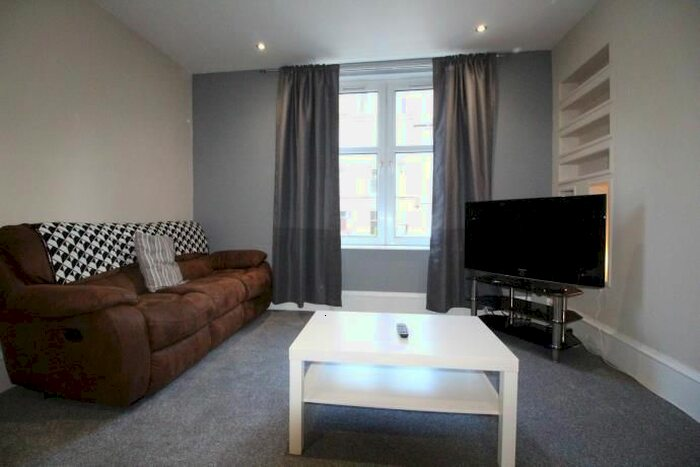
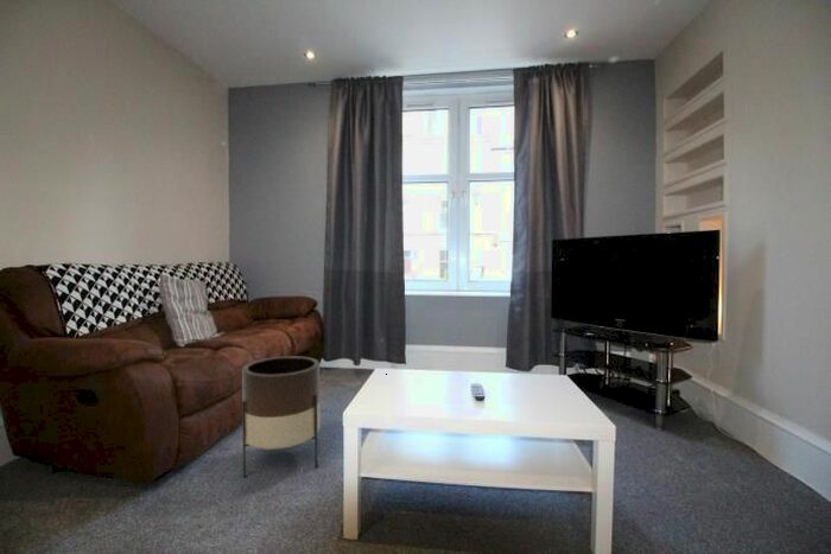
+ planter (281, 414)
